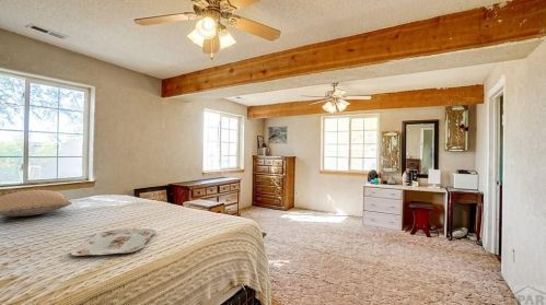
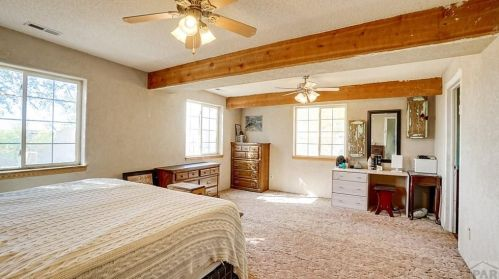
- serving tray (118, 241)
- pillow (31, 202)
